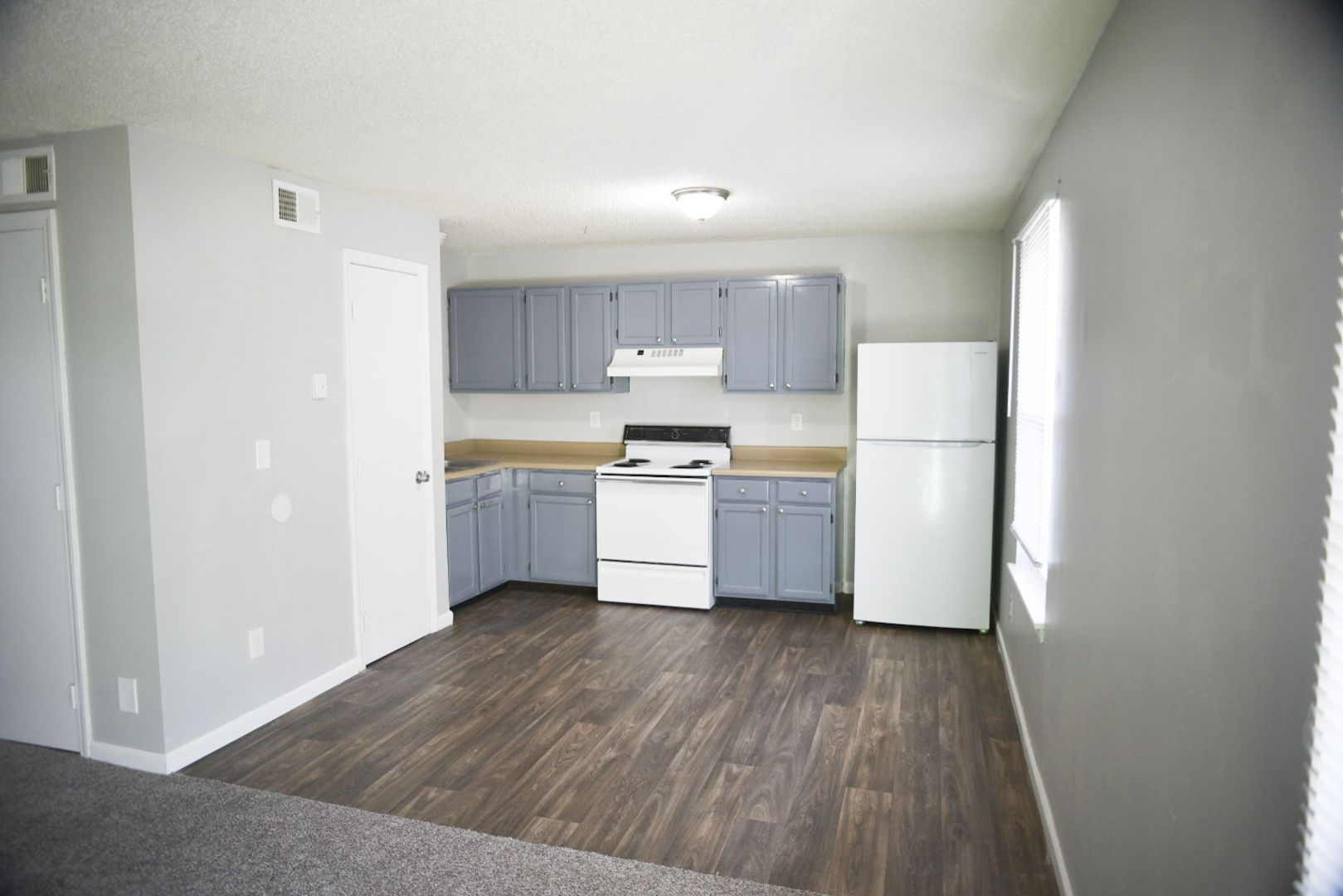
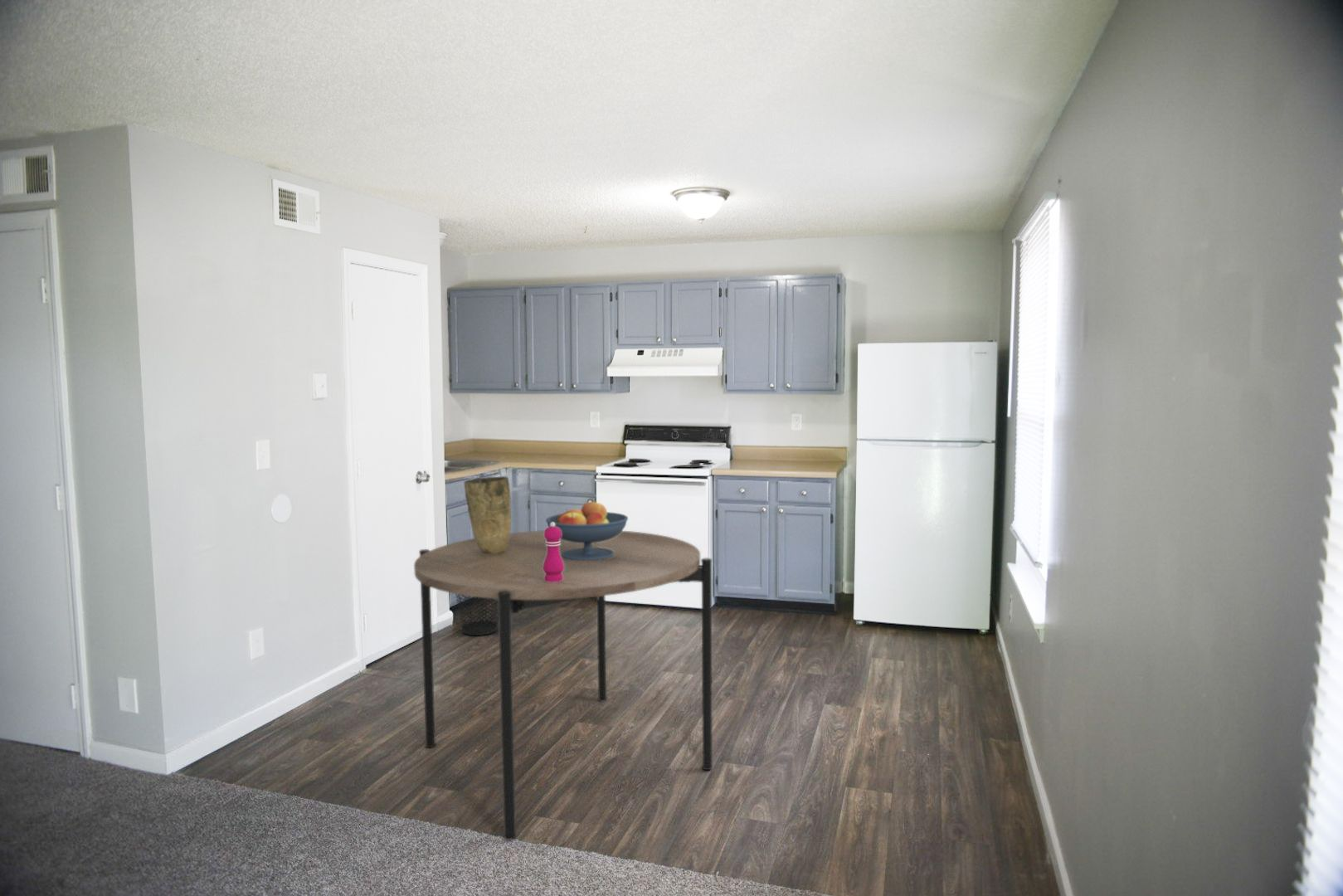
+ dining table (597, 650)
+ pepper mill (552, 550)
+ wastebasket (479, 606)
+ vase (488, 514)
+ fruit bowl (587, 529)
